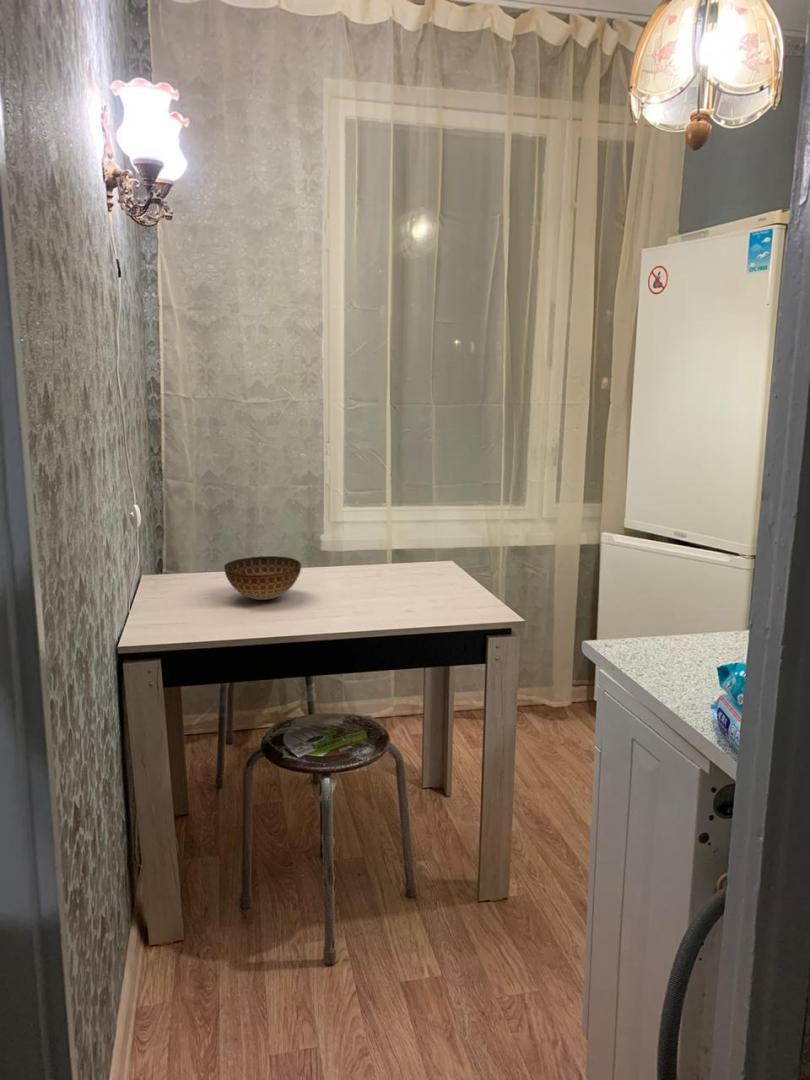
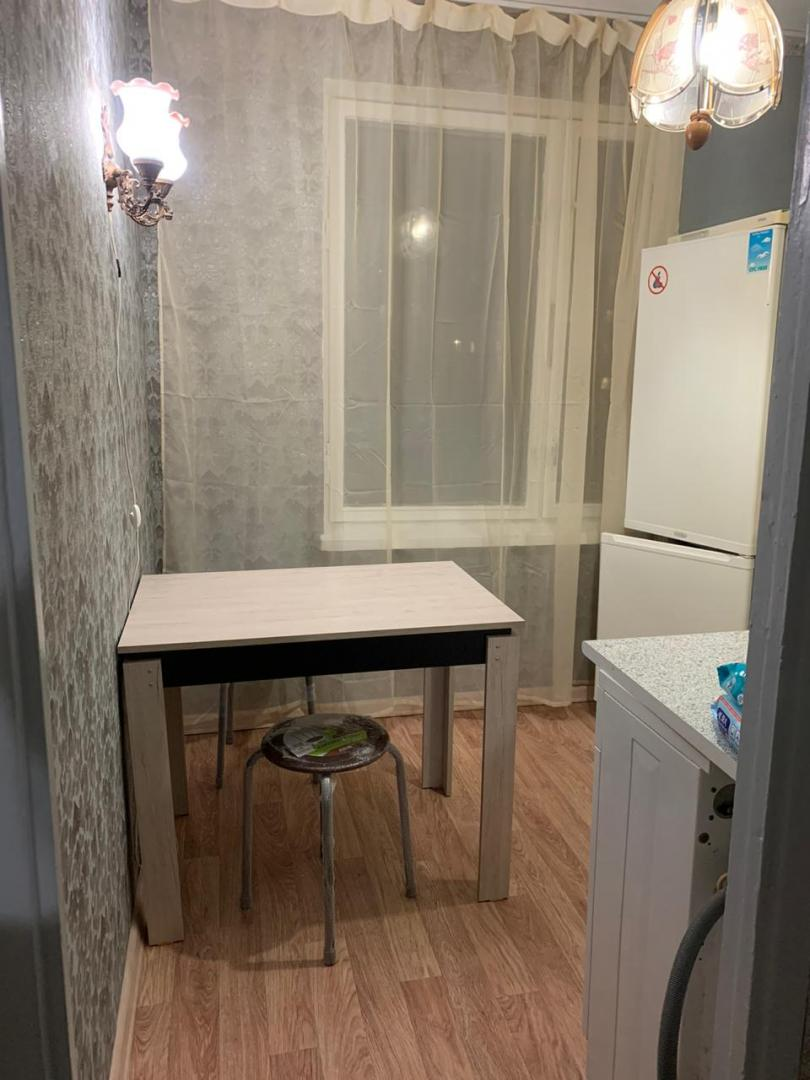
- bowl (263, 581)
